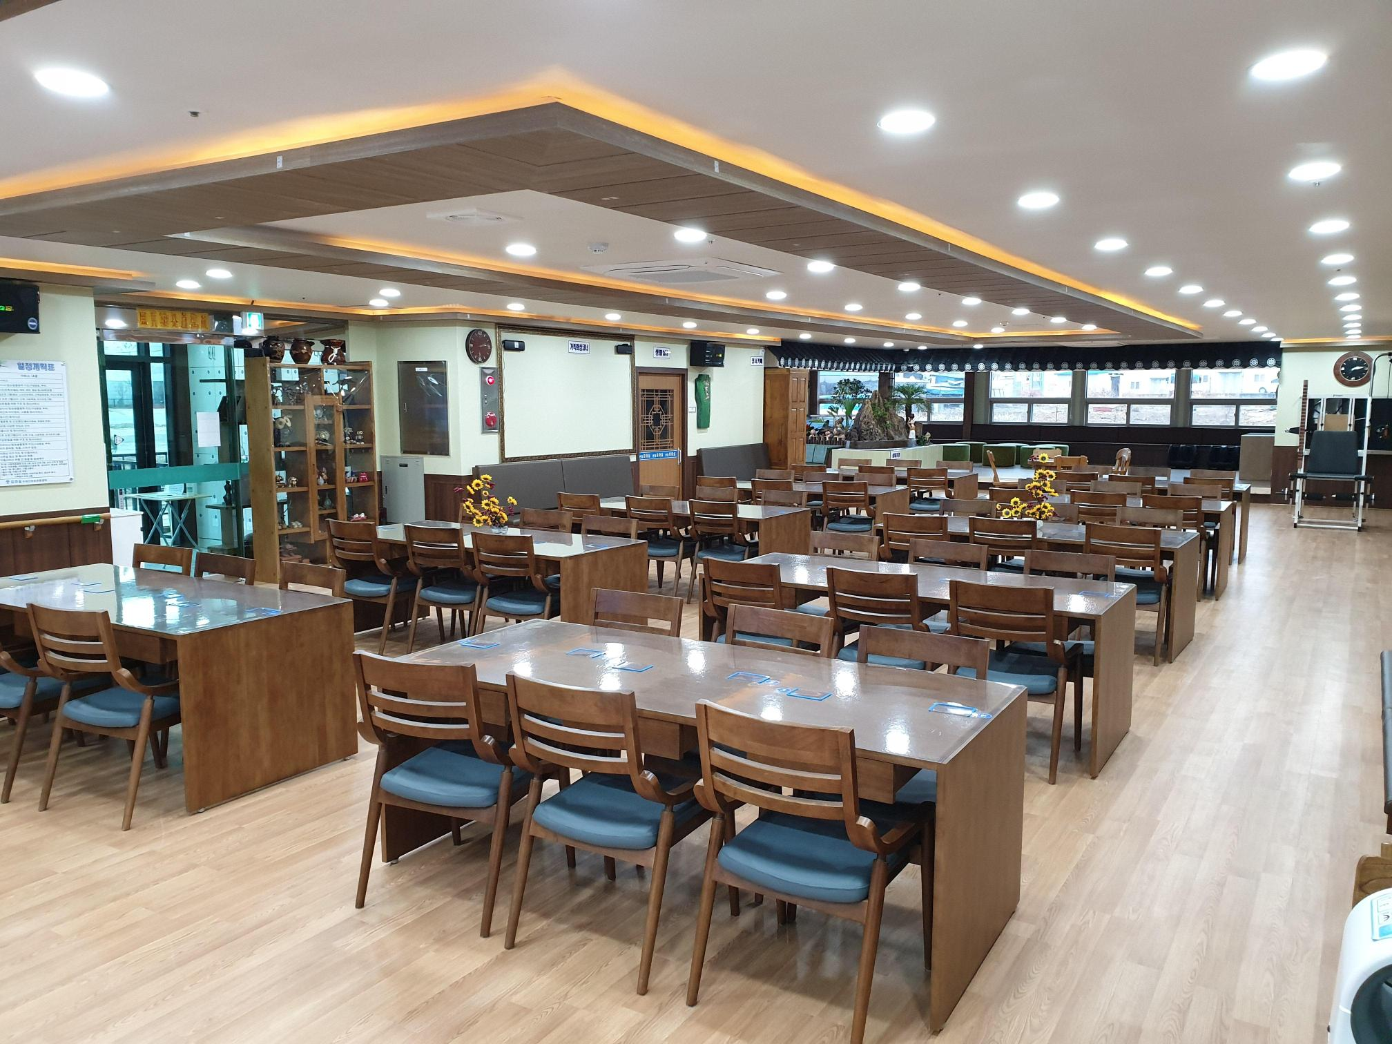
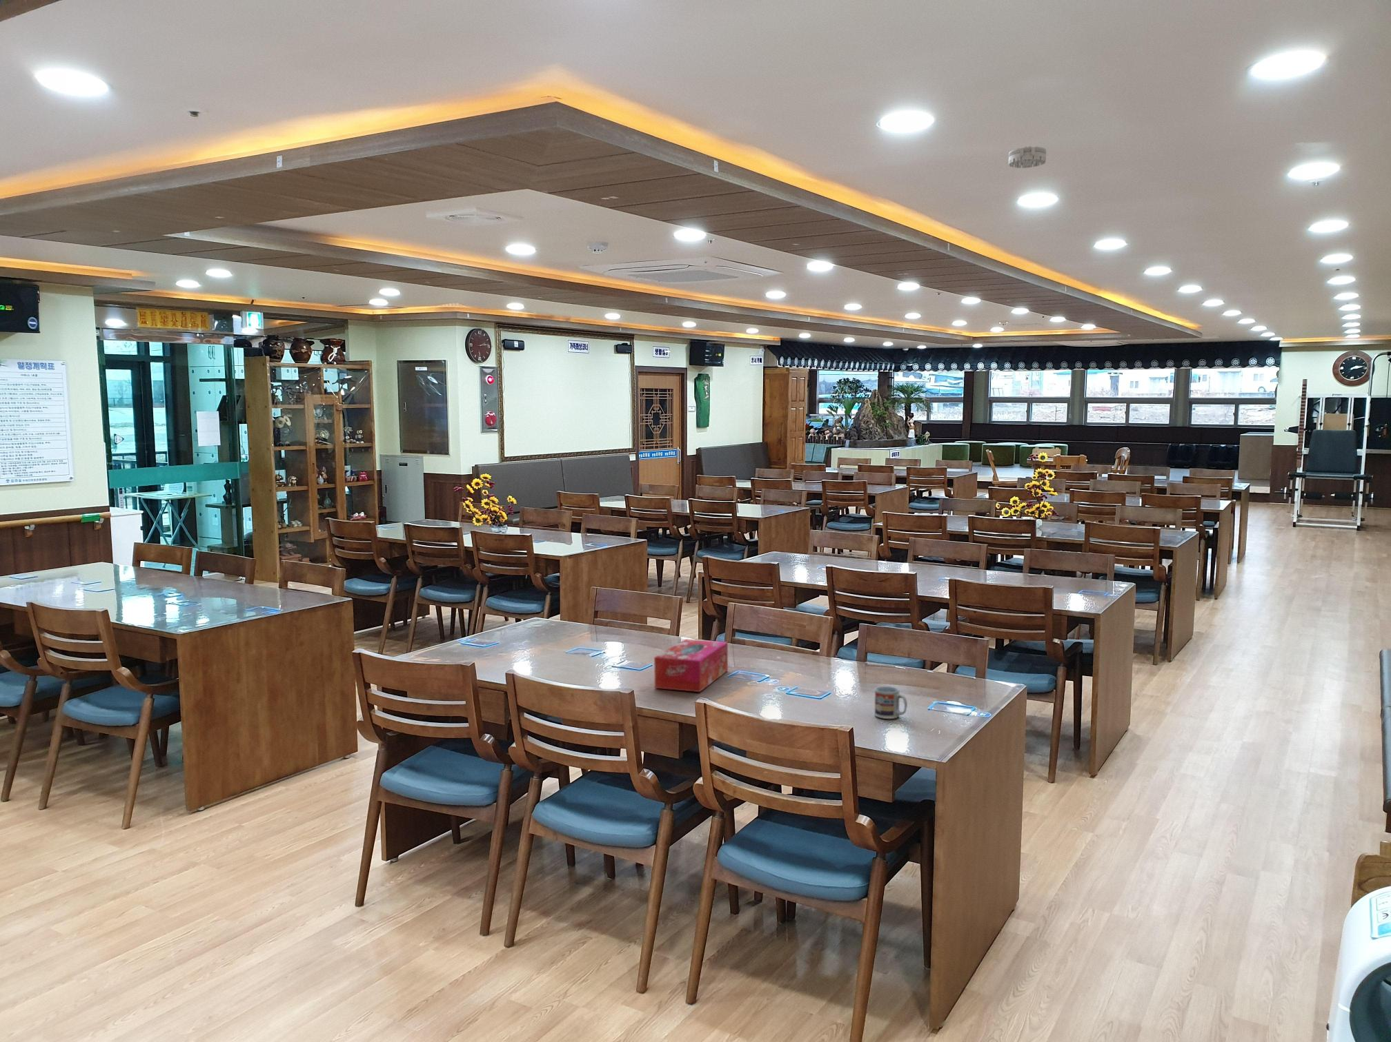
+ smoke detector (1026, 157)
+ cup (890, 703)
+ tissue box (692, 663)
